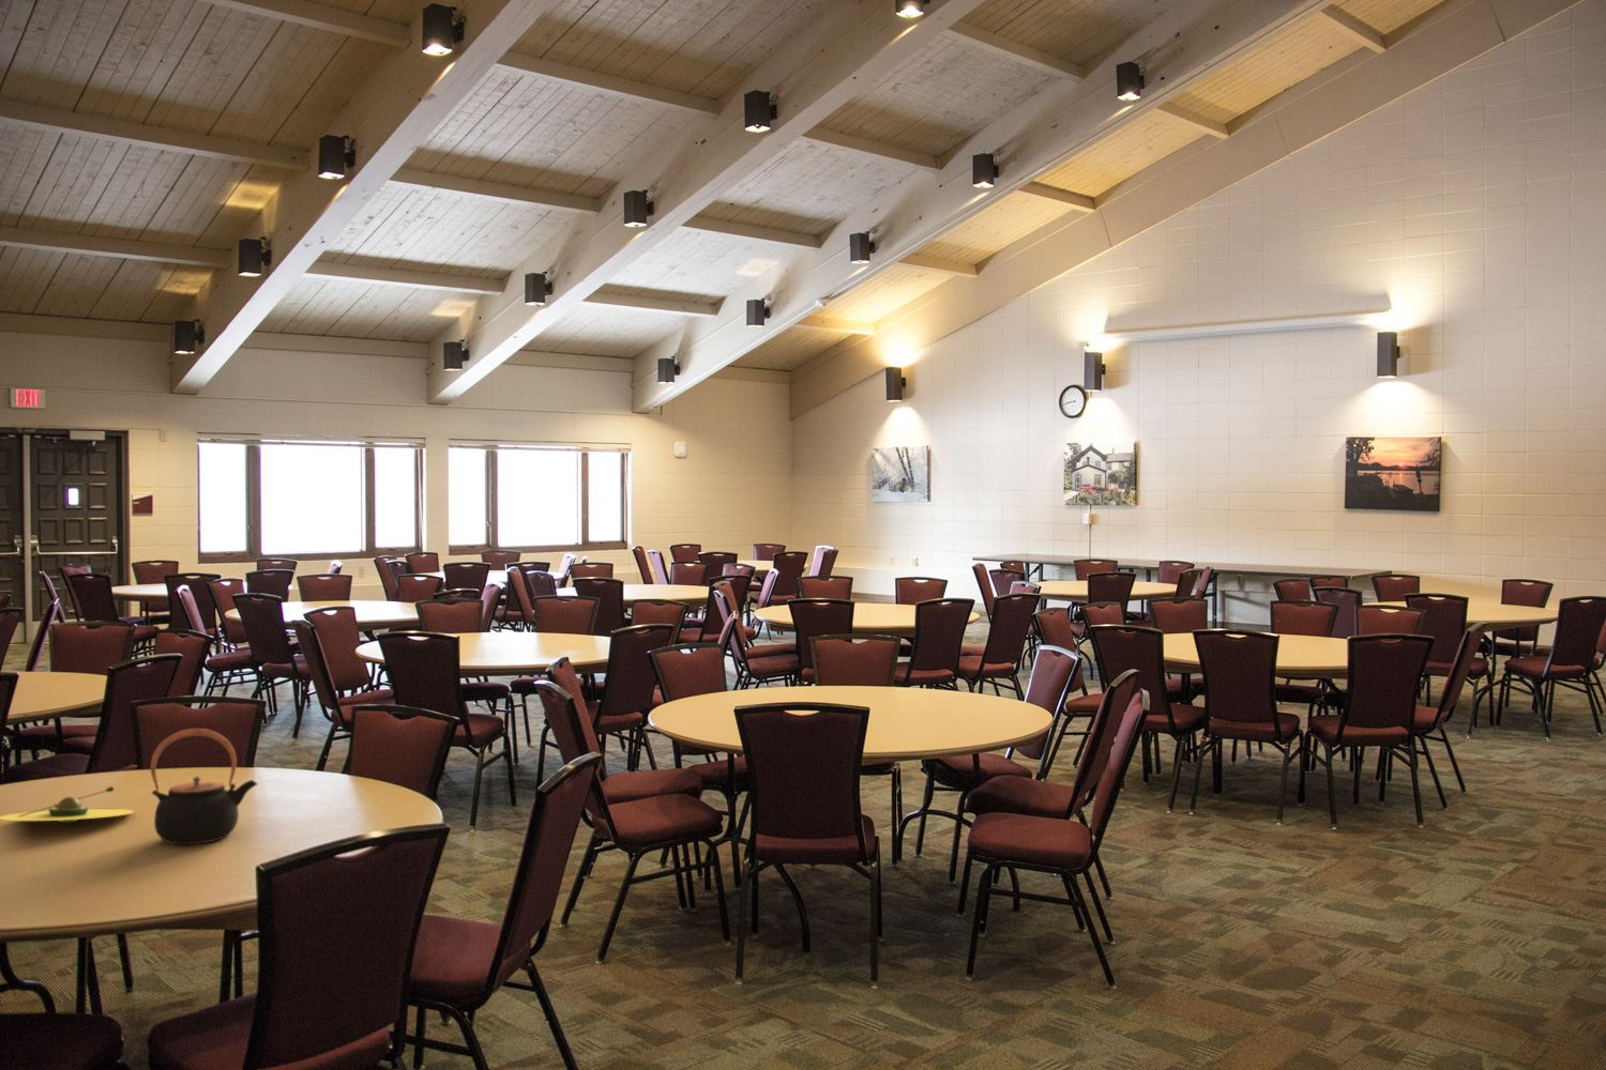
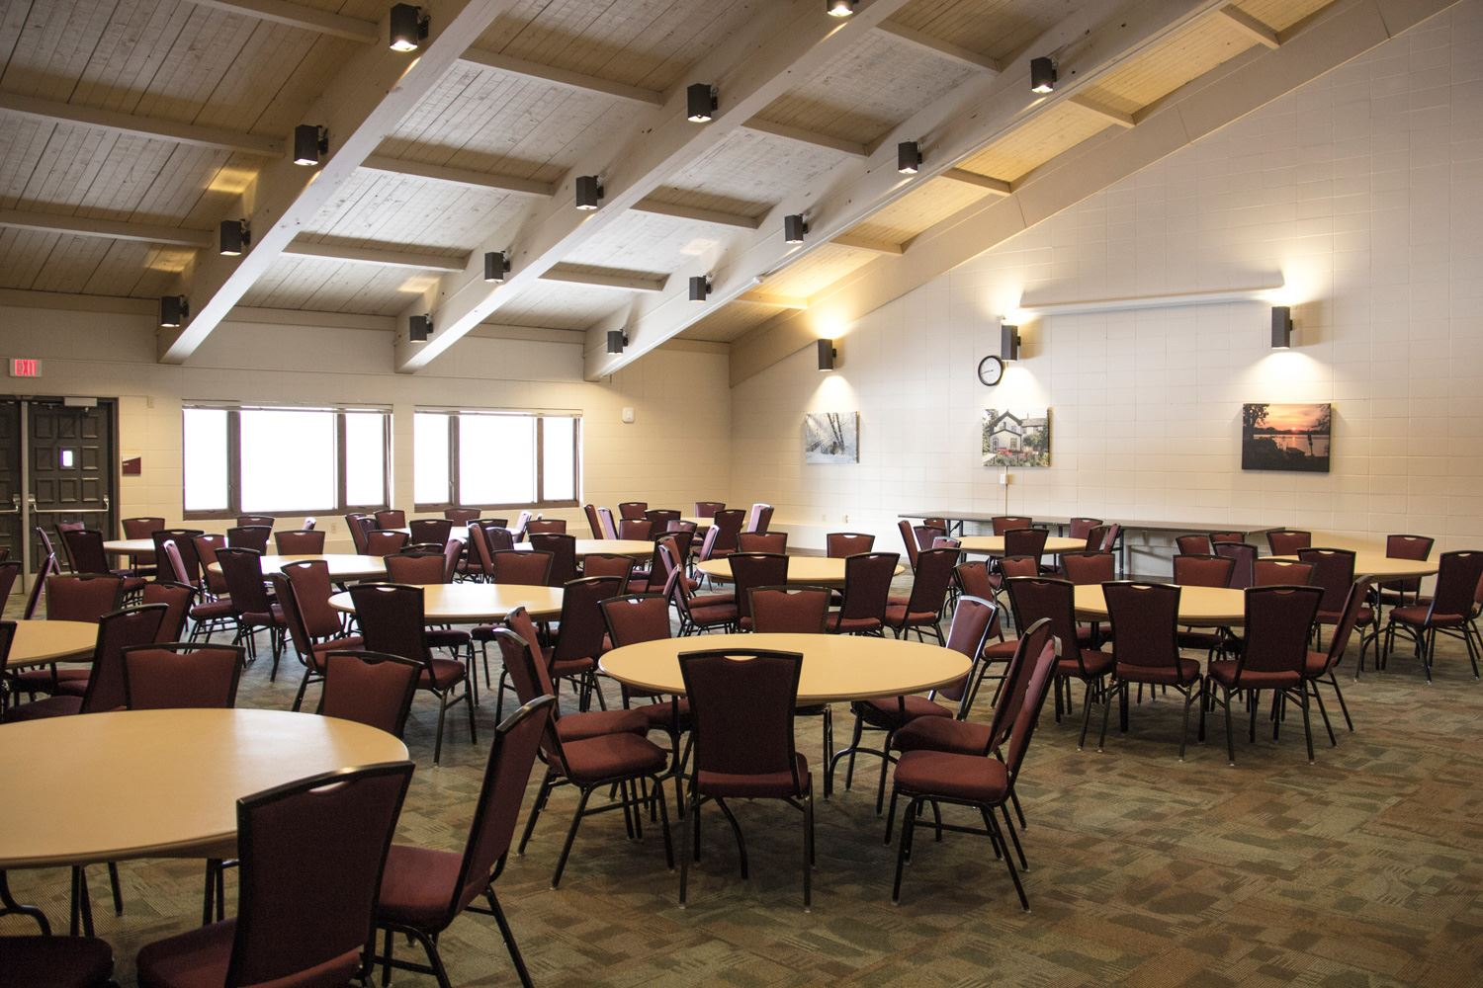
- avocado (67, 806)
- teapot (204, 782)
